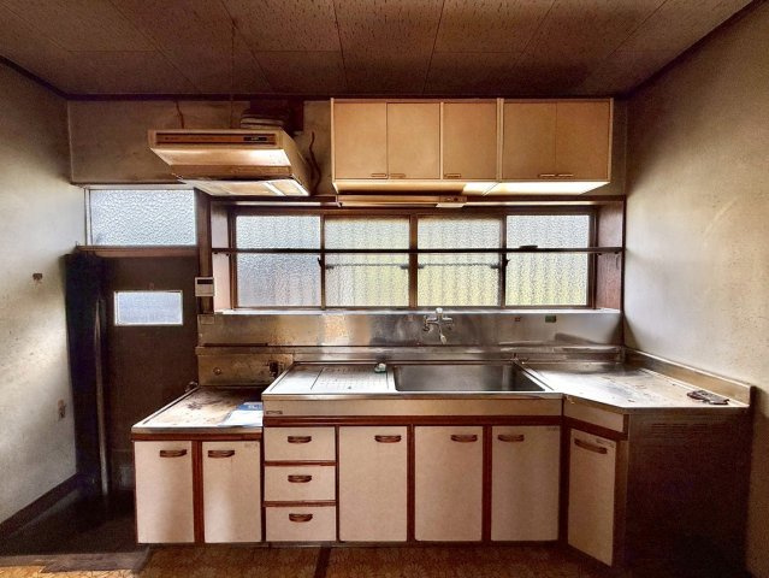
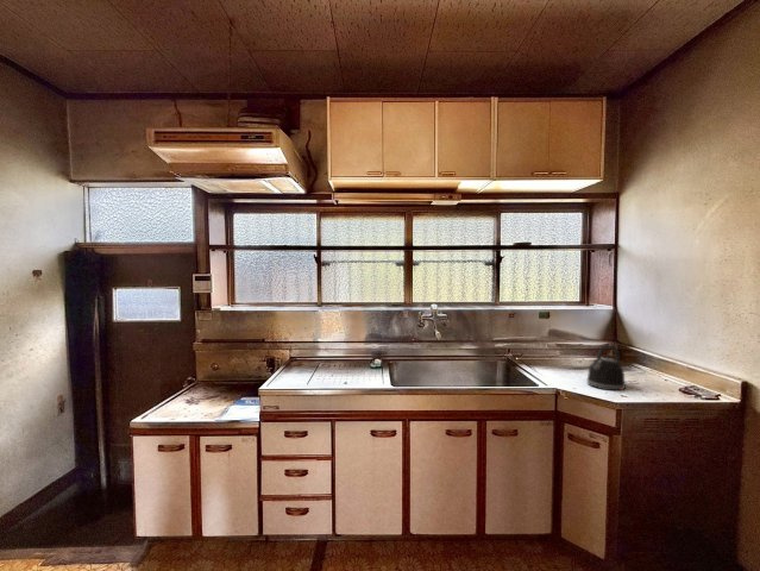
+ kettle (605, 365)
